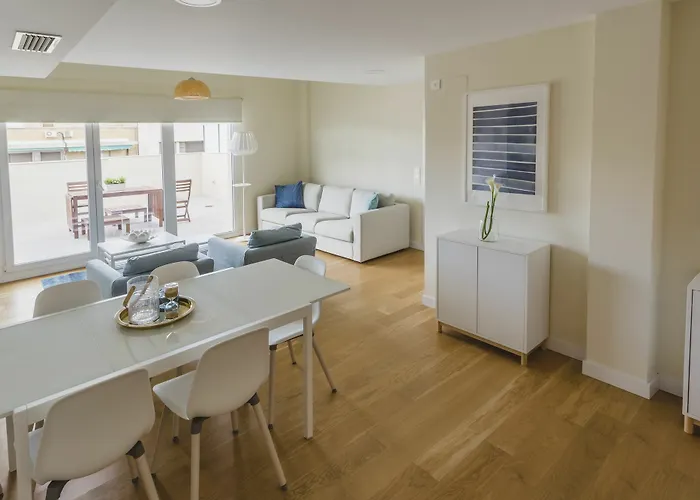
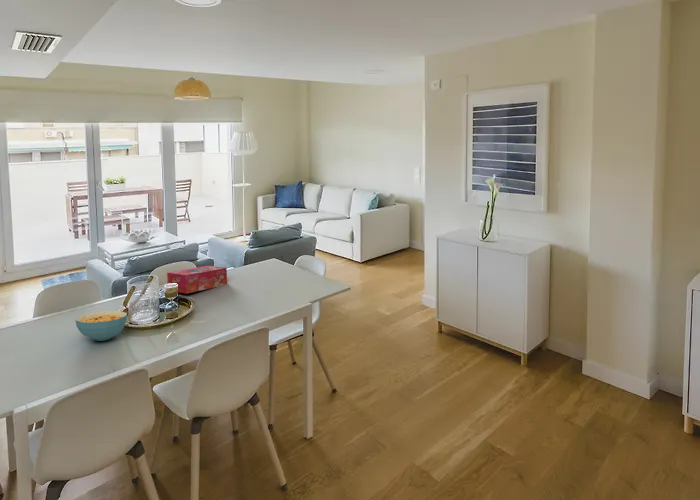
+ tissue box (198, 278)
+ cereal bowl (102, 327)
